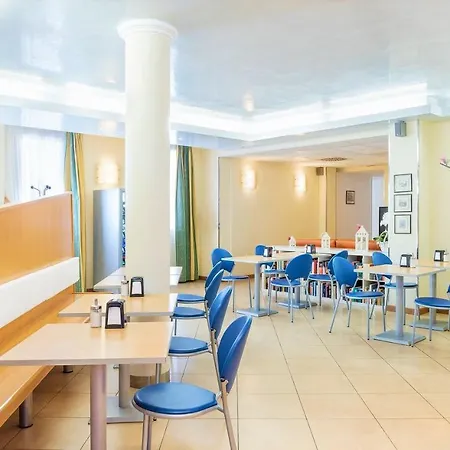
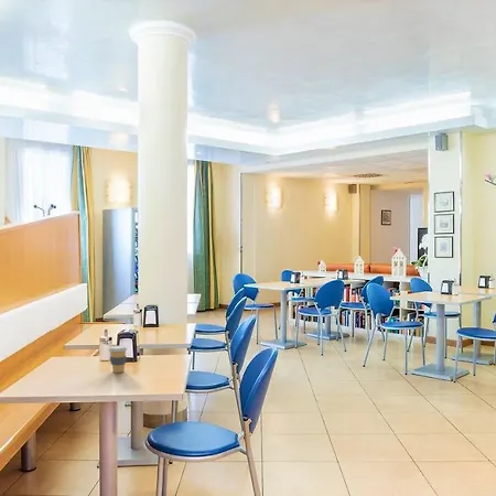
+ coffee cup (118, 358)
